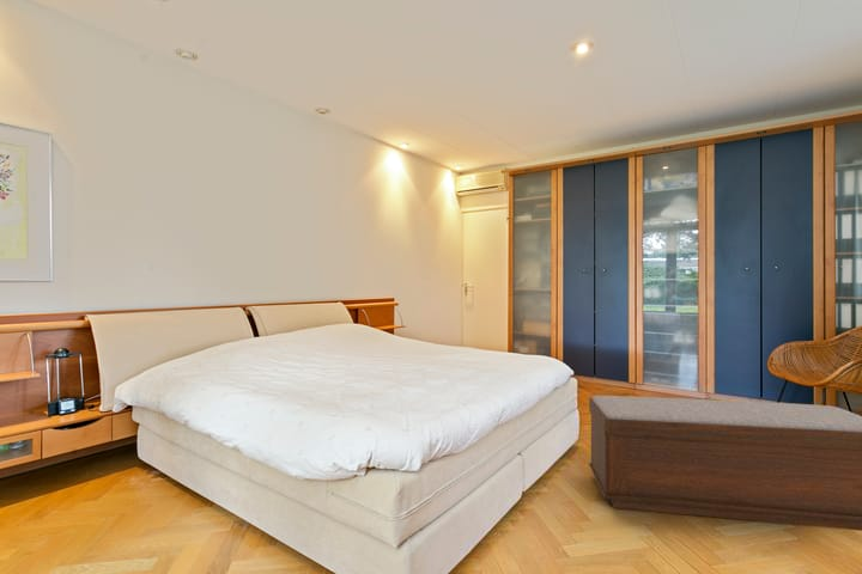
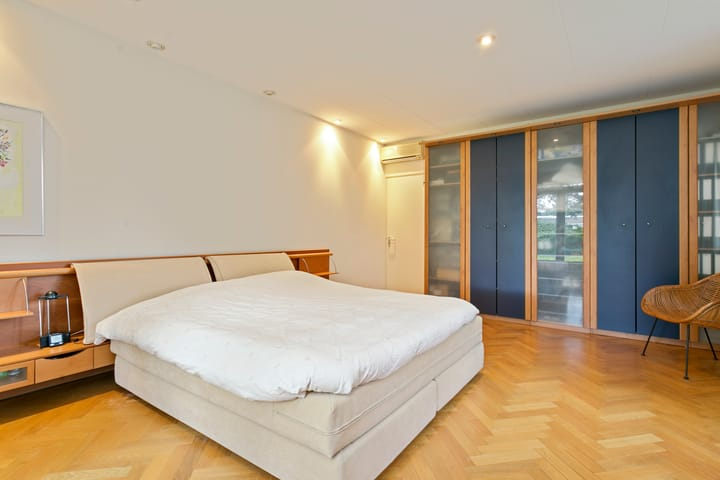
- bench (723, 453)
